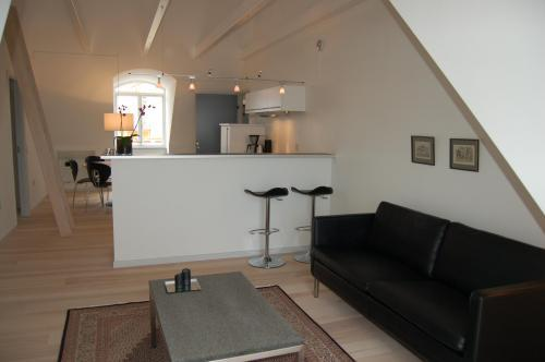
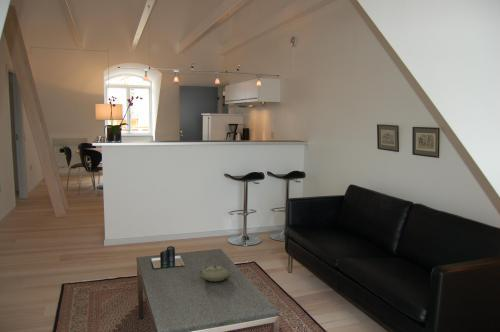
+ teapot (213, 268)
